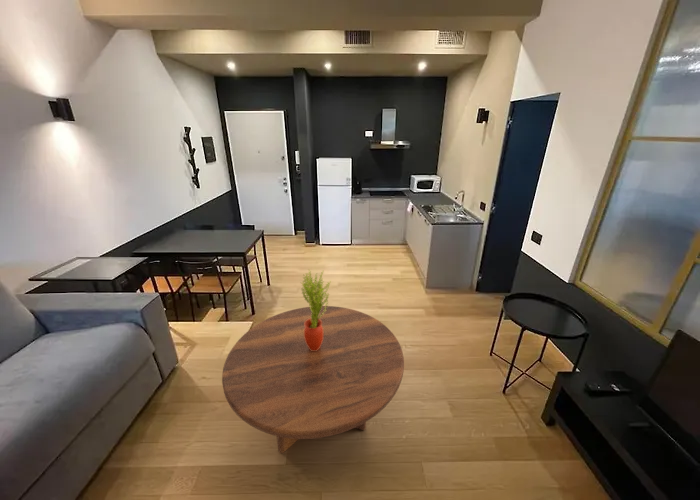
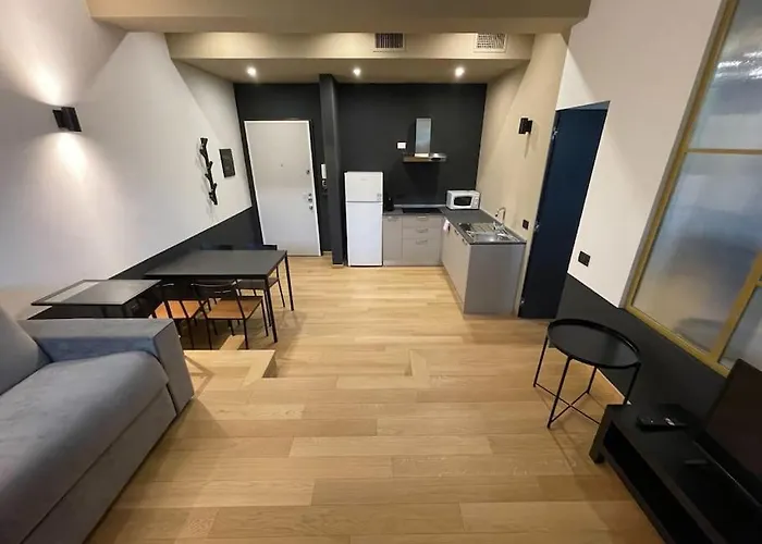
- coffee table (317, 386)
- potted plant (317, 312)
